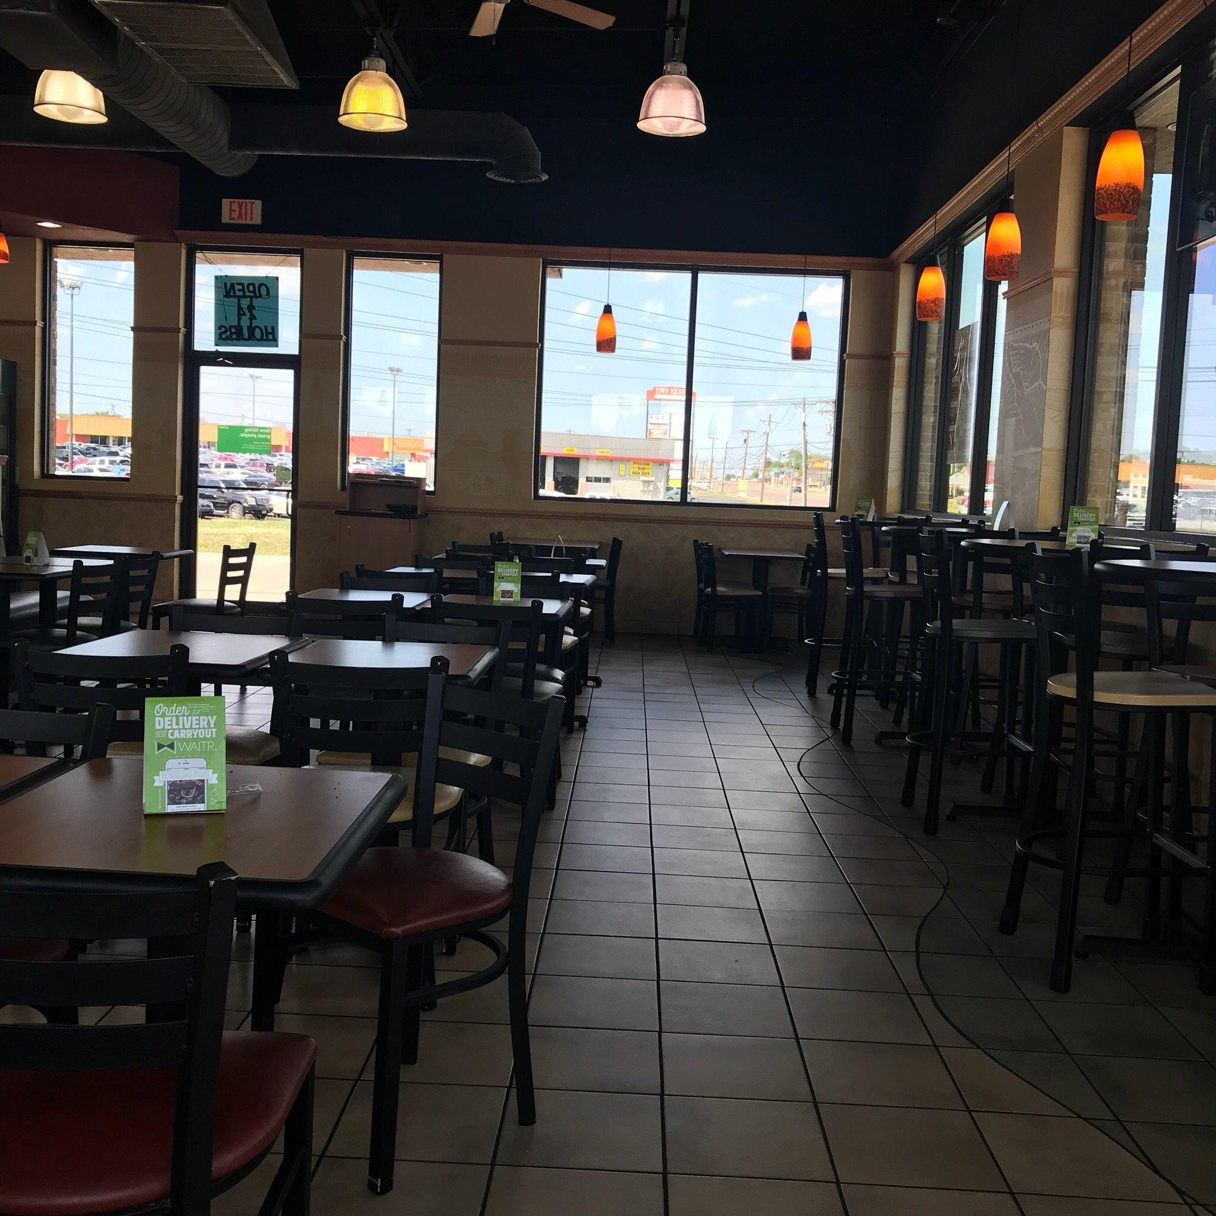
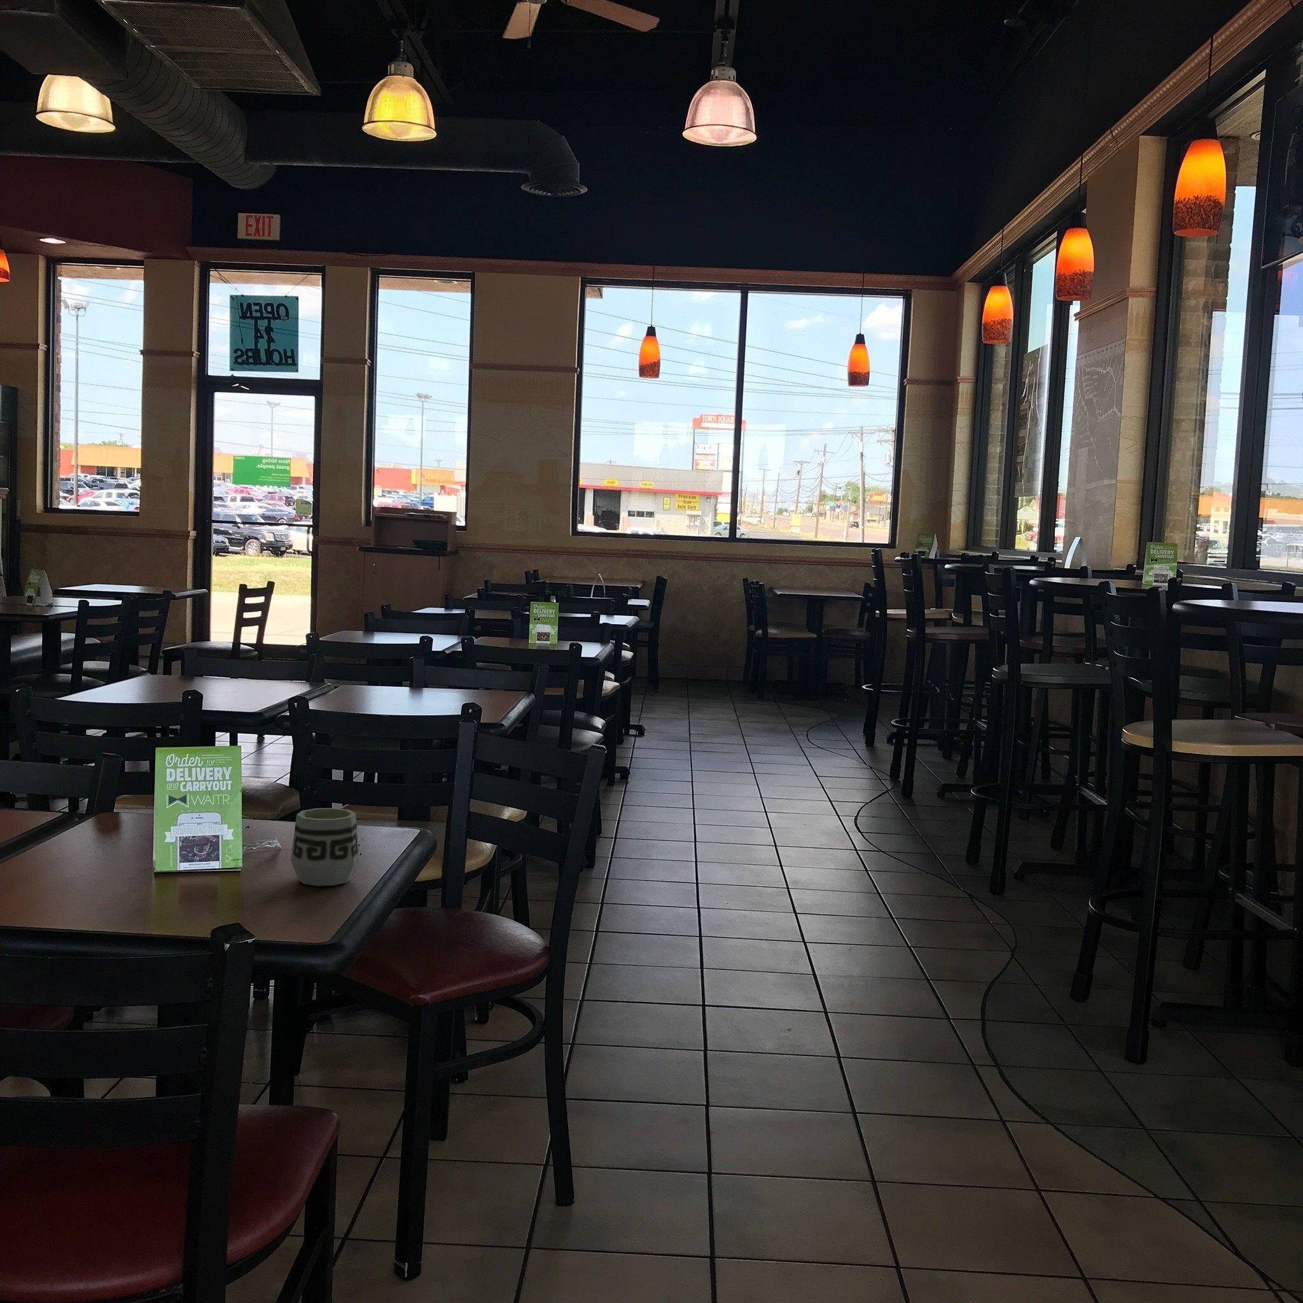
+ cup (325, 846)
